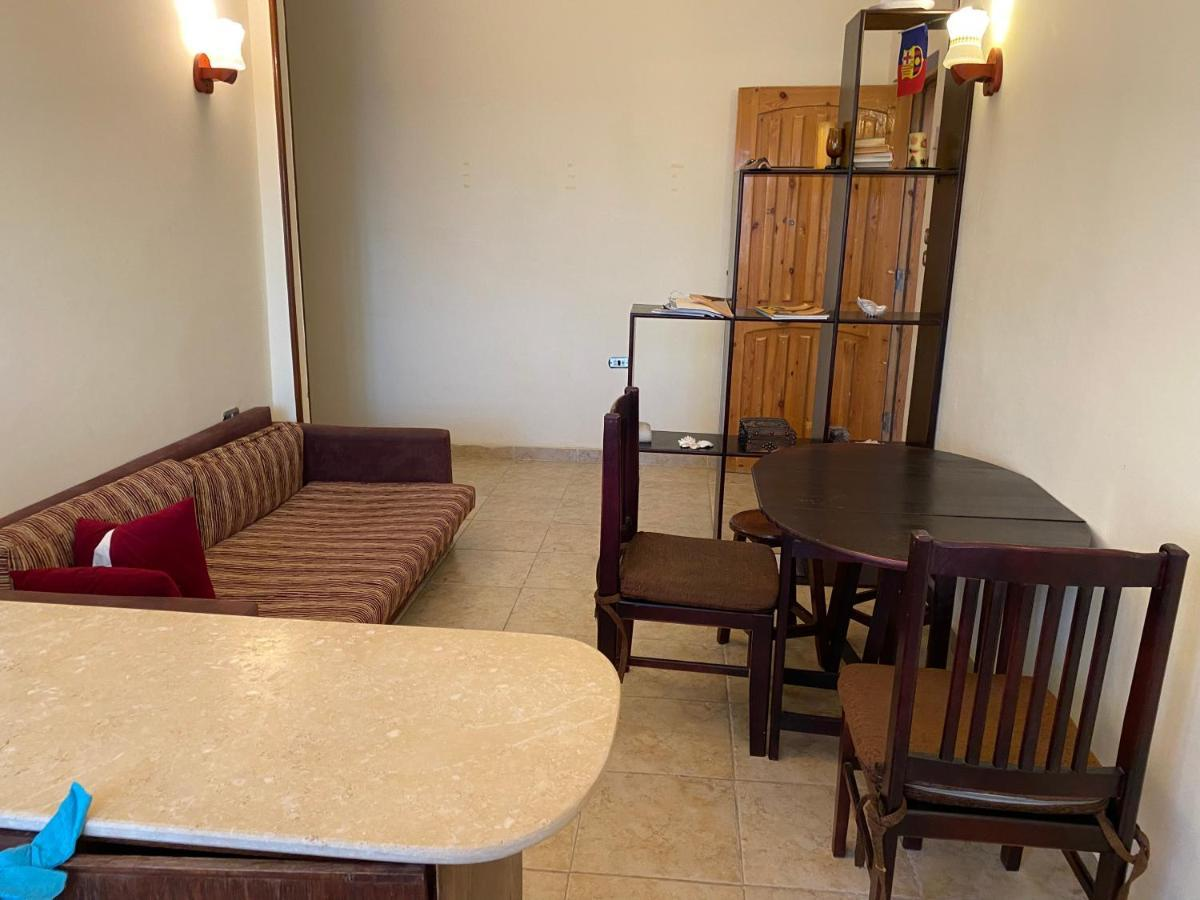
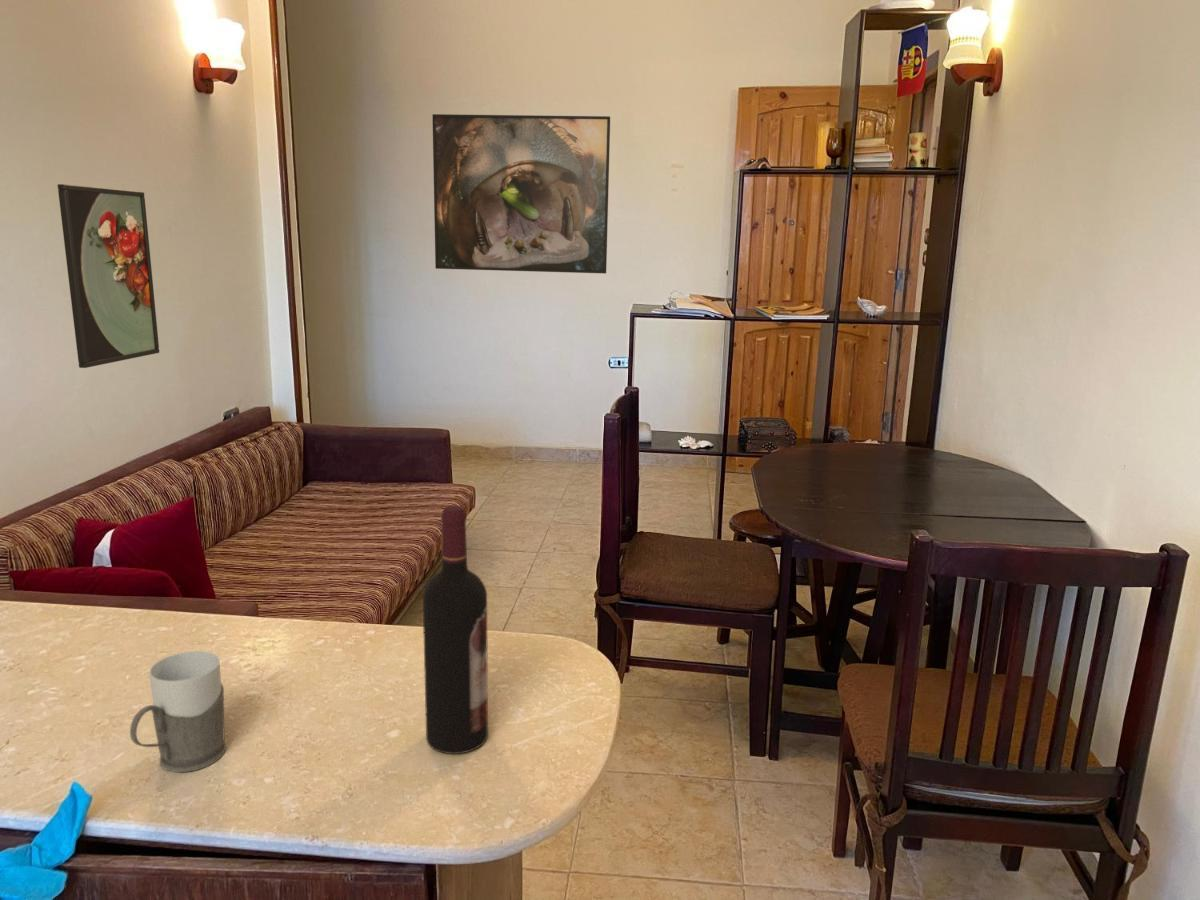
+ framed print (113, 276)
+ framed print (520, 194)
+ wine bottle (455, 626)
+ mug (175, 719)
